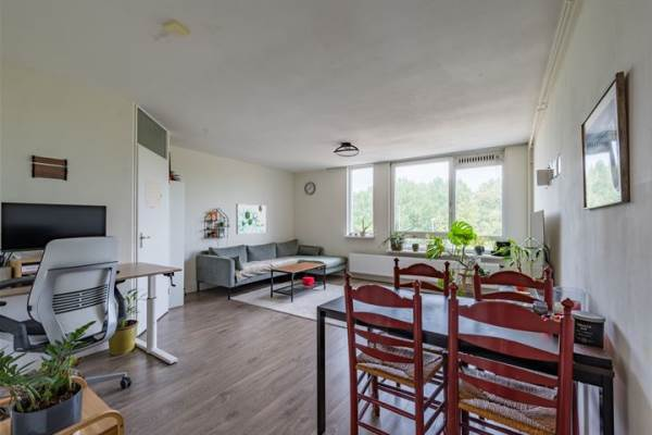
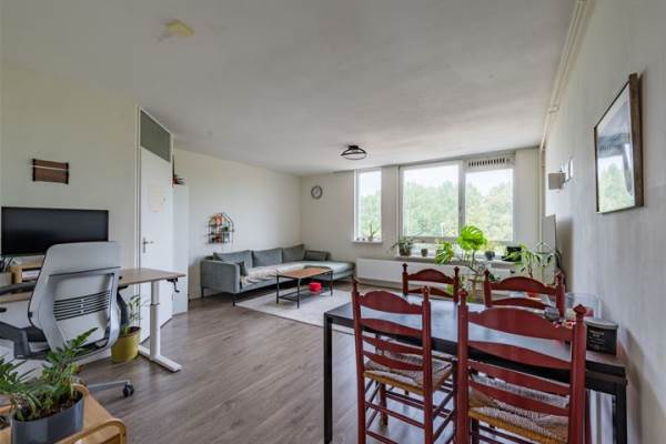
- wall art (252, 219)
